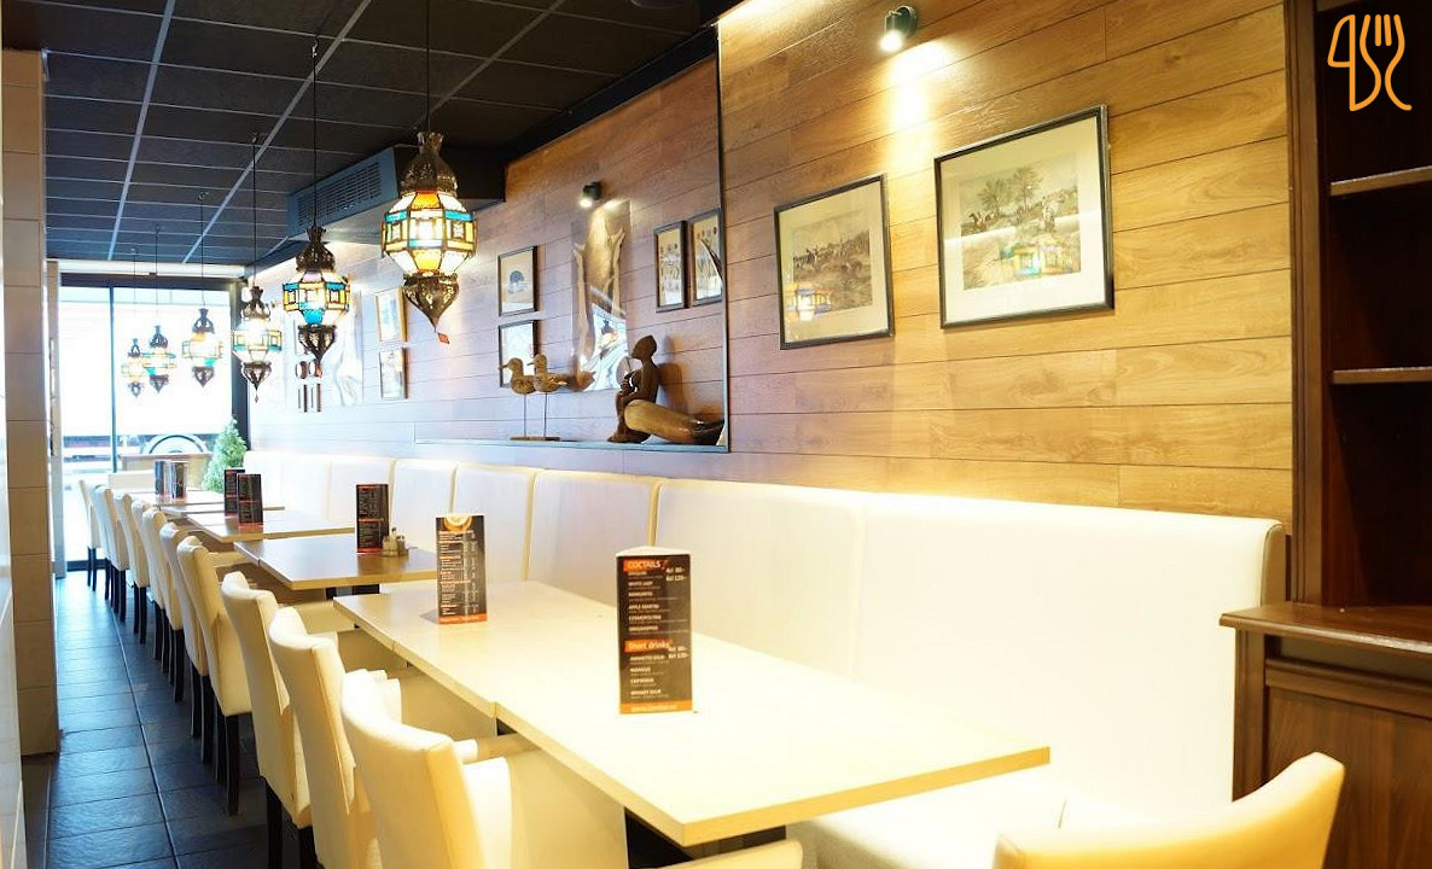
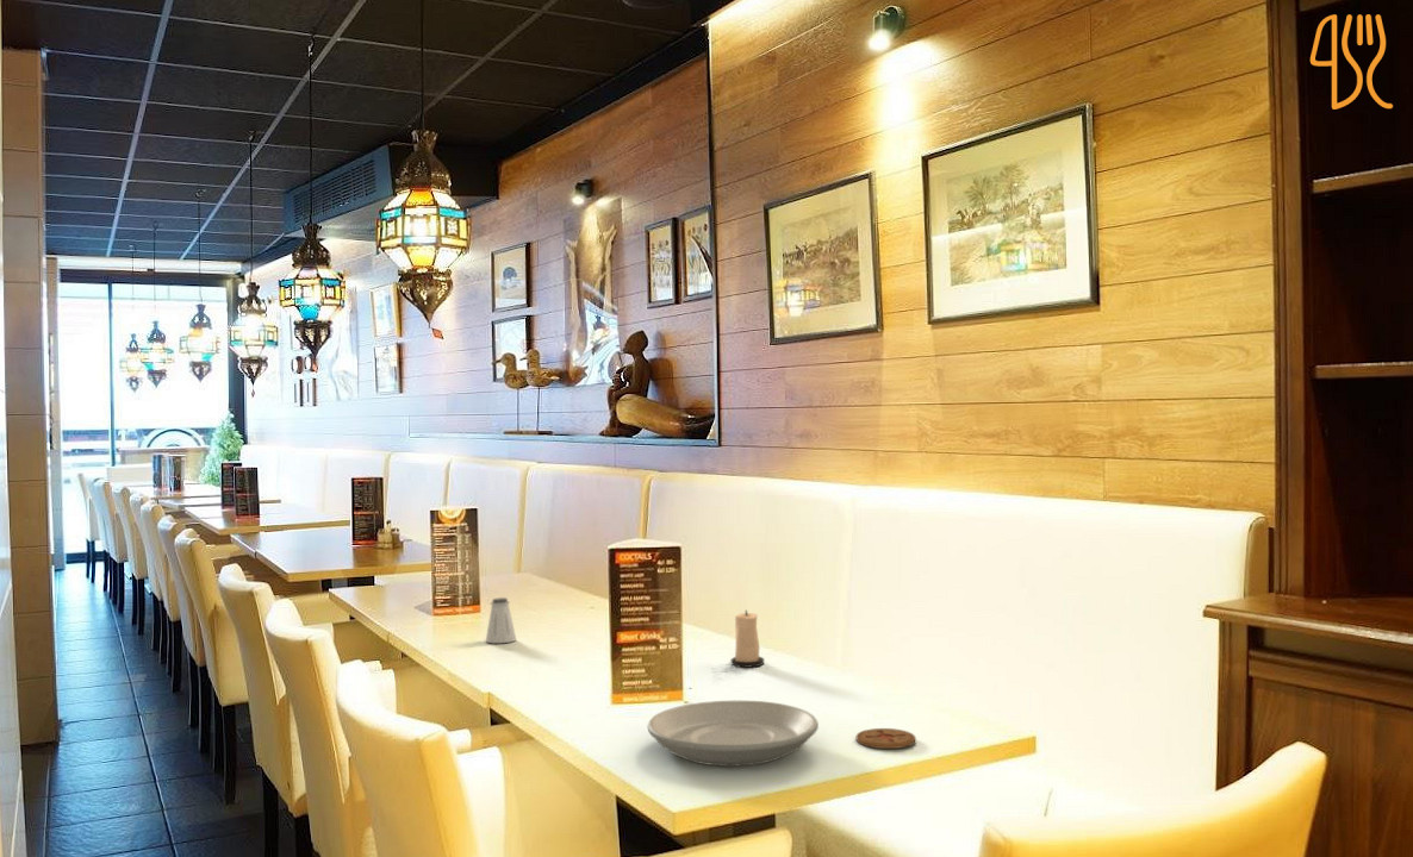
+ saltshaker (500, 619)
+ plate (733, 734)
+ candle (746, 636)
+ coaster (885, 738)
